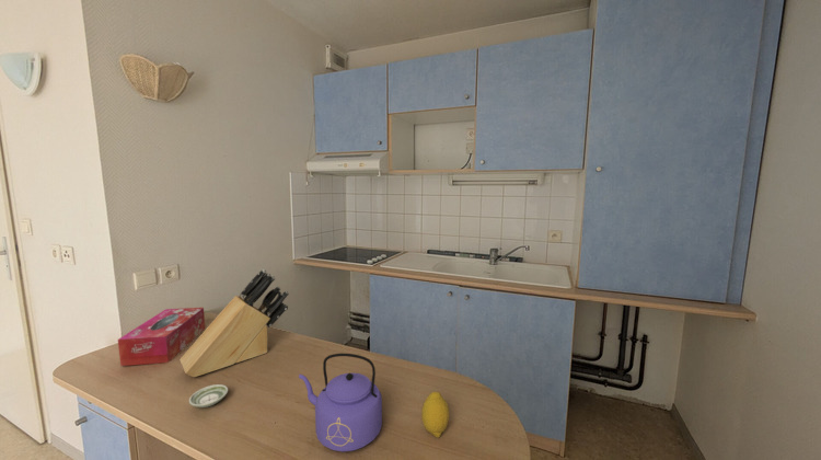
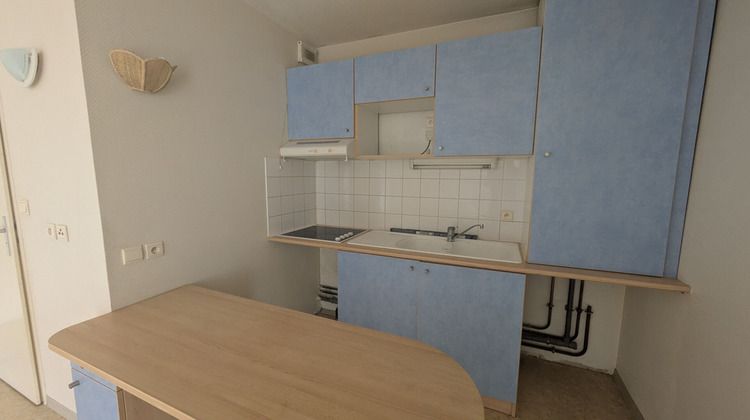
- saucer (209, 398)
- fruit (435, 412)
- kettle (338, 391)
- tissue box (166, 333)
- knife block (238, 317)
